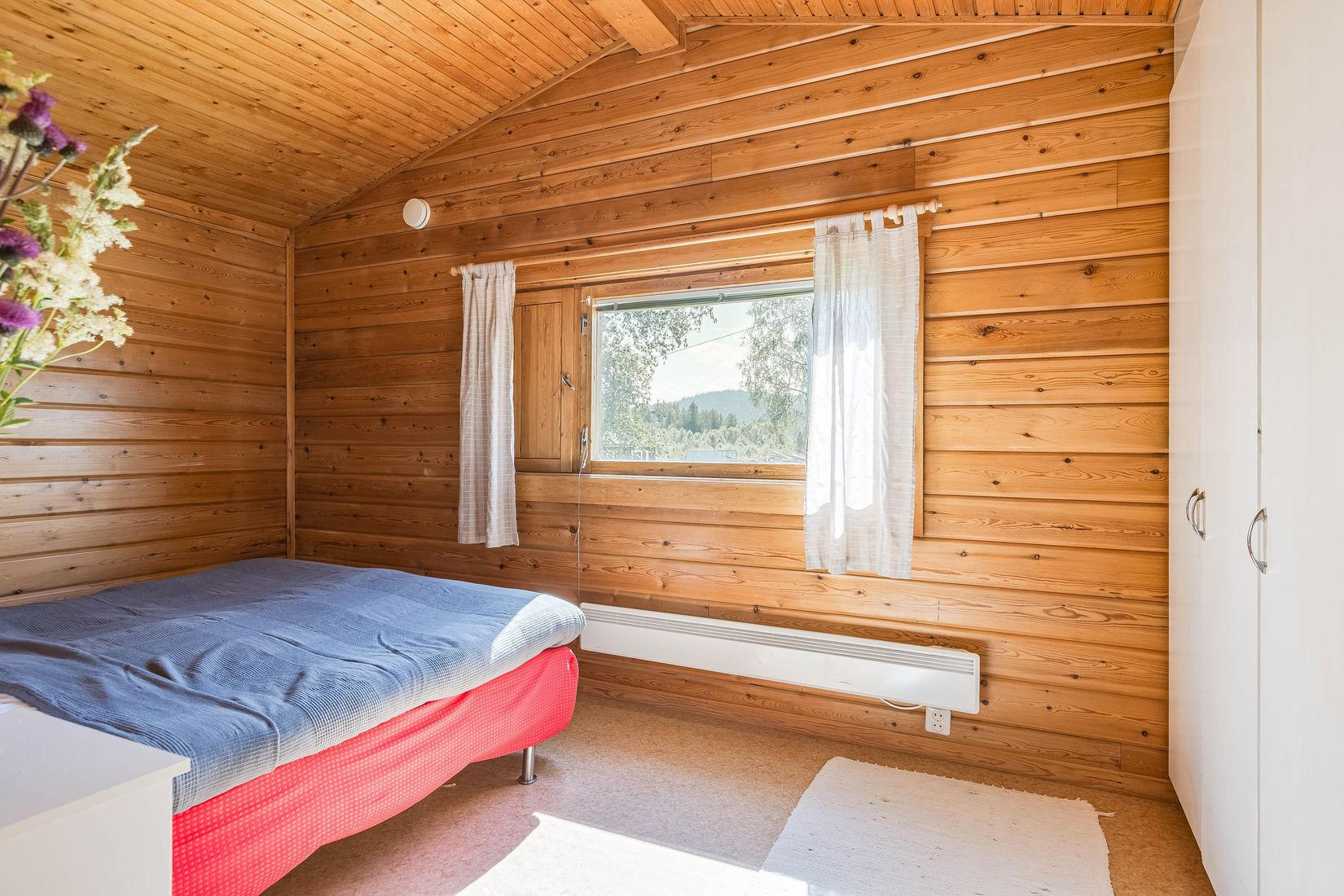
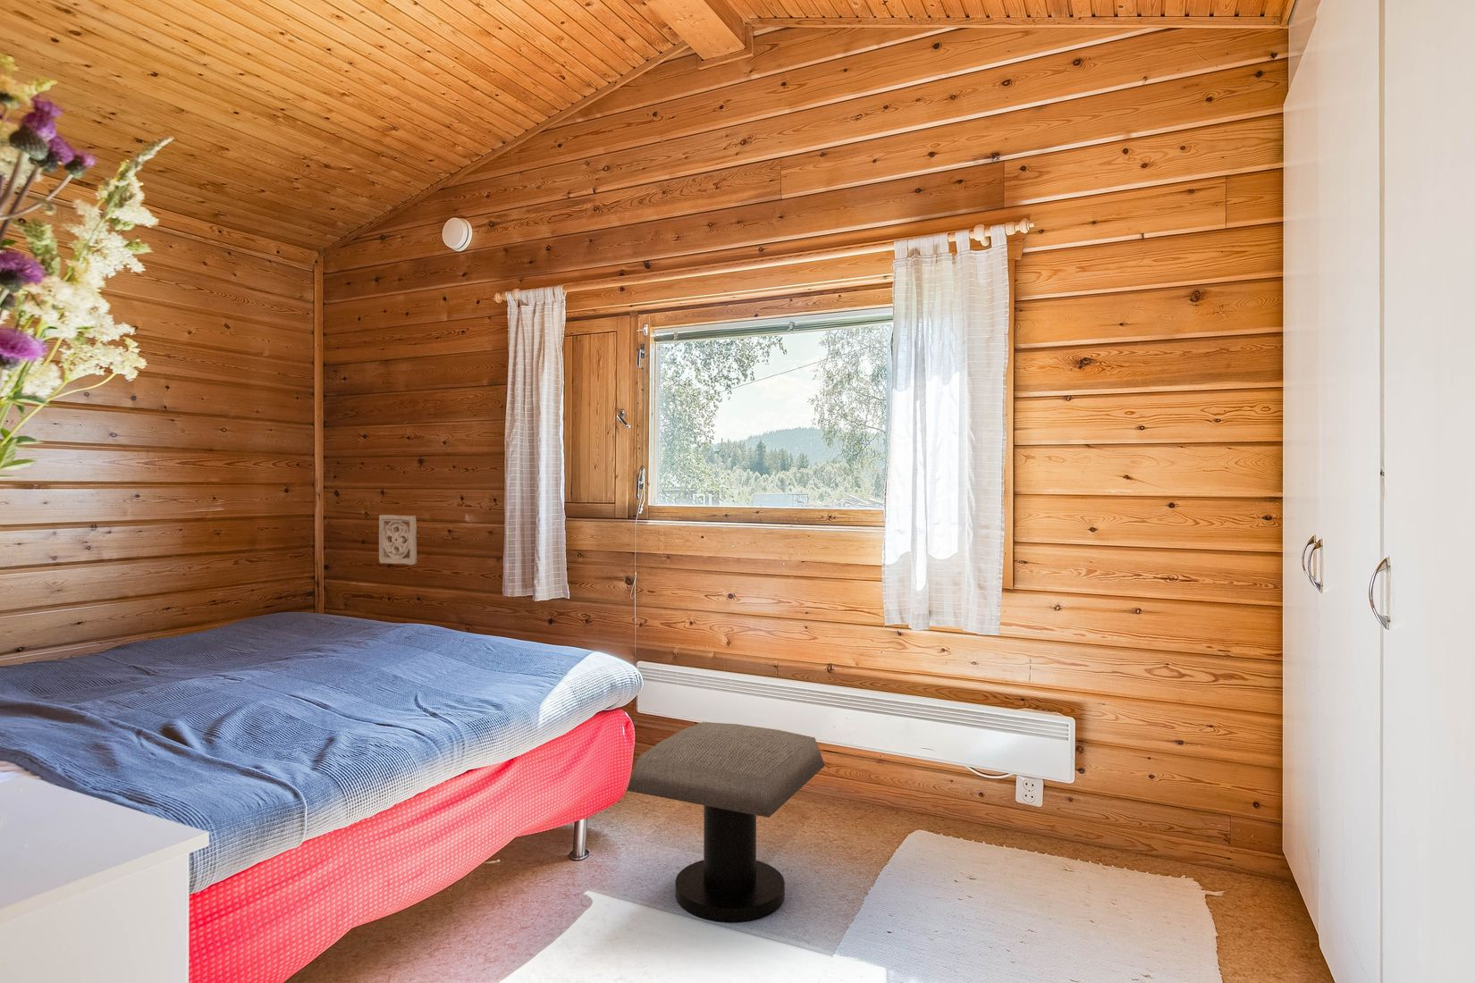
+ wall ornament (397, 540)
+ stool (730, 814)
